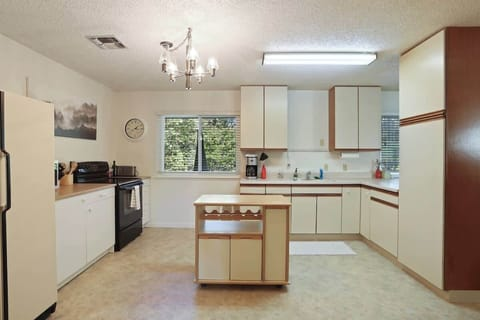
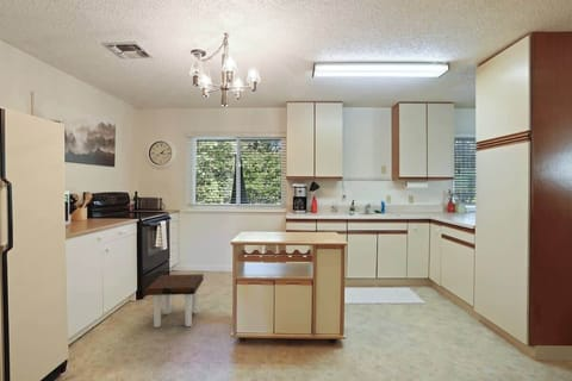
+ side table (176, 294)
